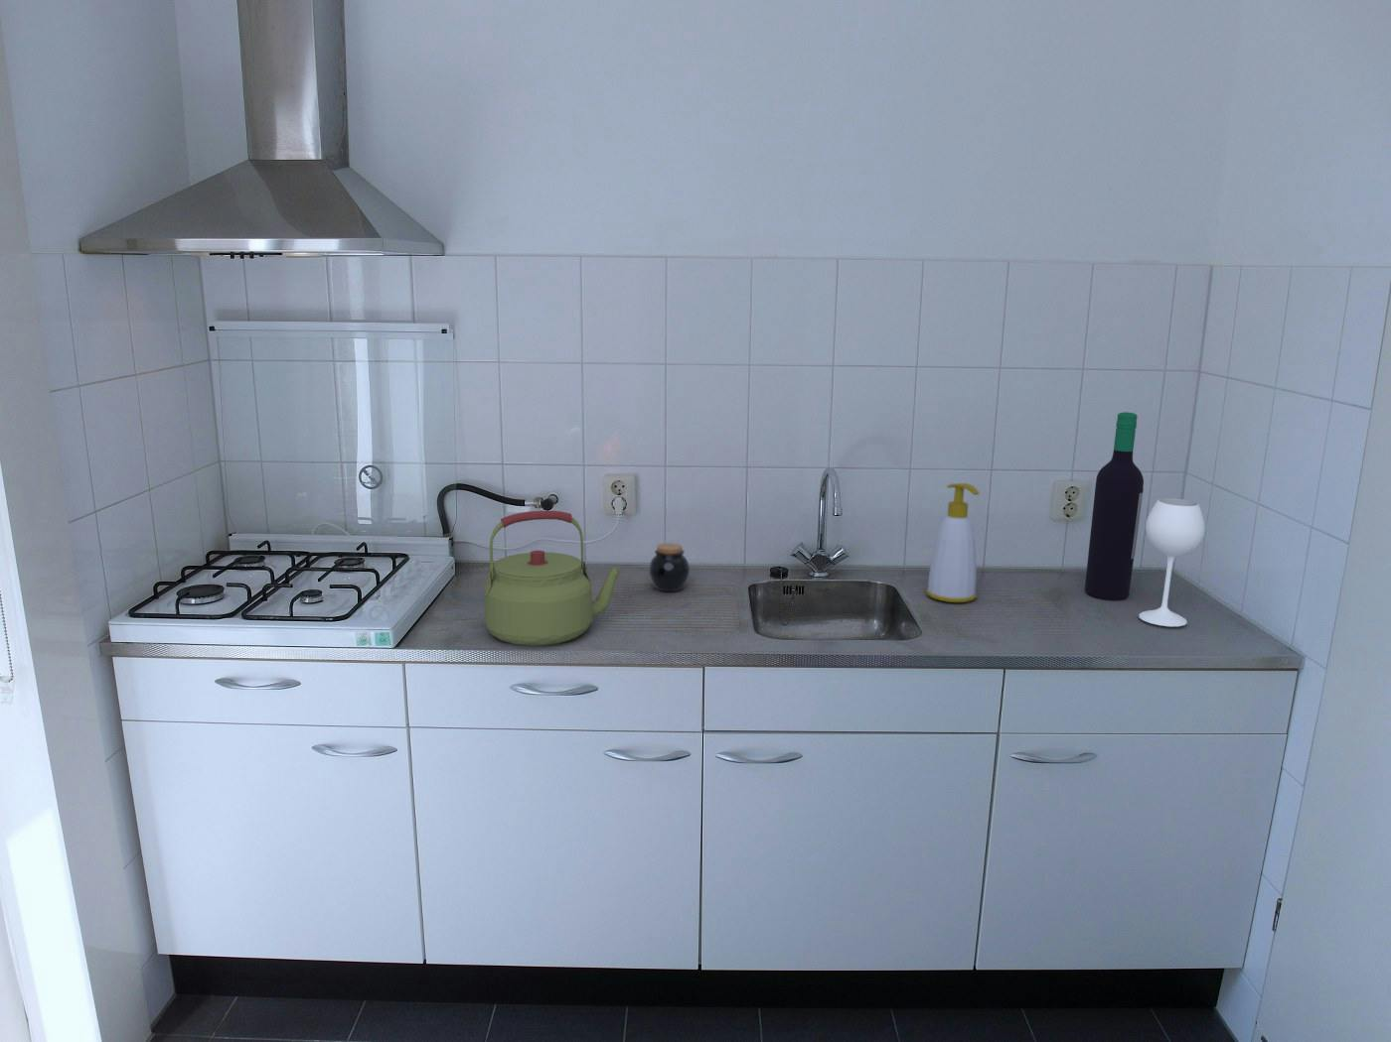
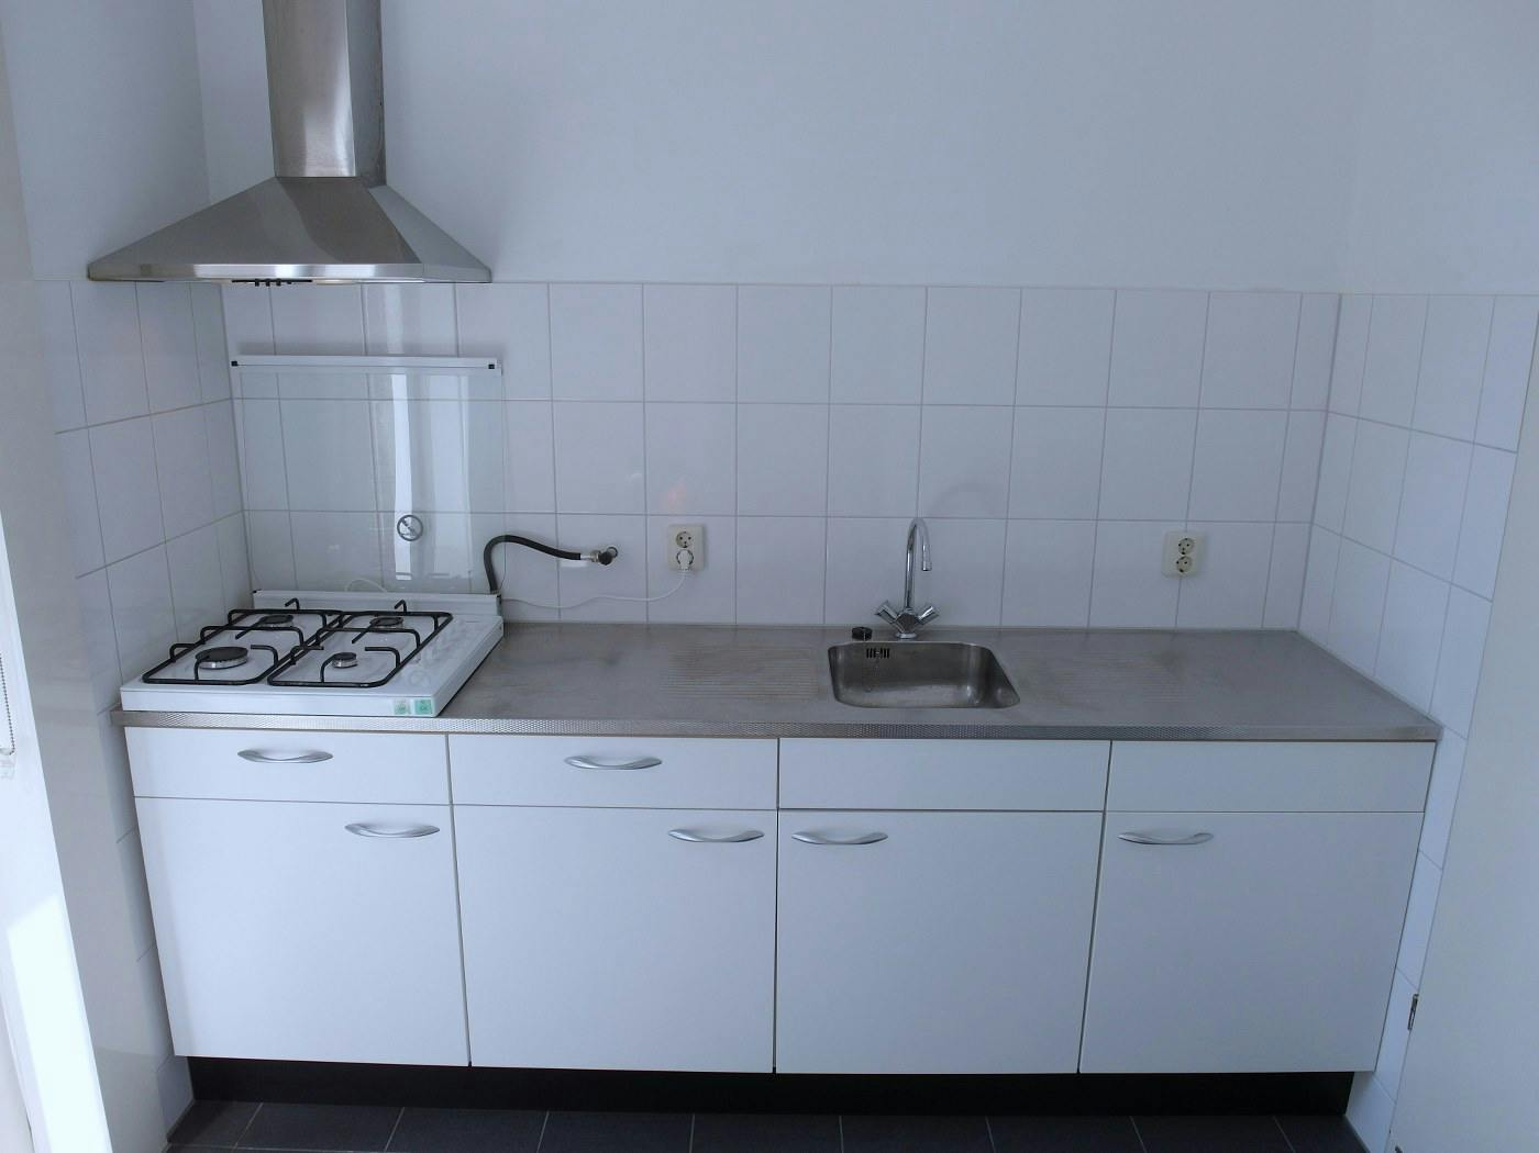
- jar (669, 567)
- kettle (553, 569)
- wine bottle (1149, 514)
- soap bottle (956, 540)
